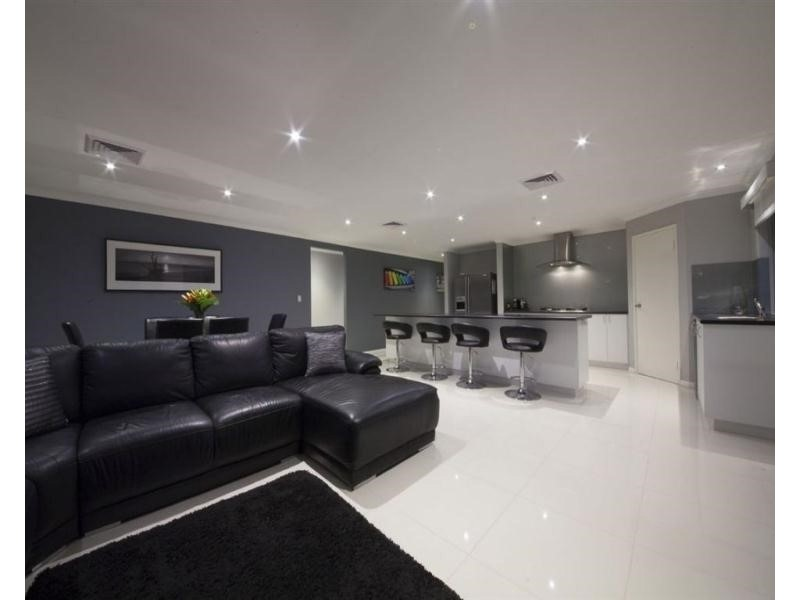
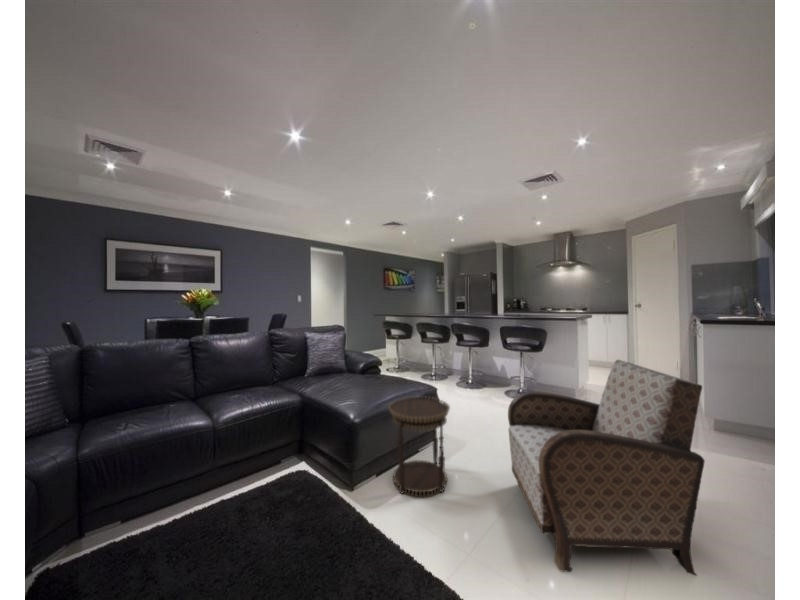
+ side table (419, 430)
+ armchair (591, 445)
